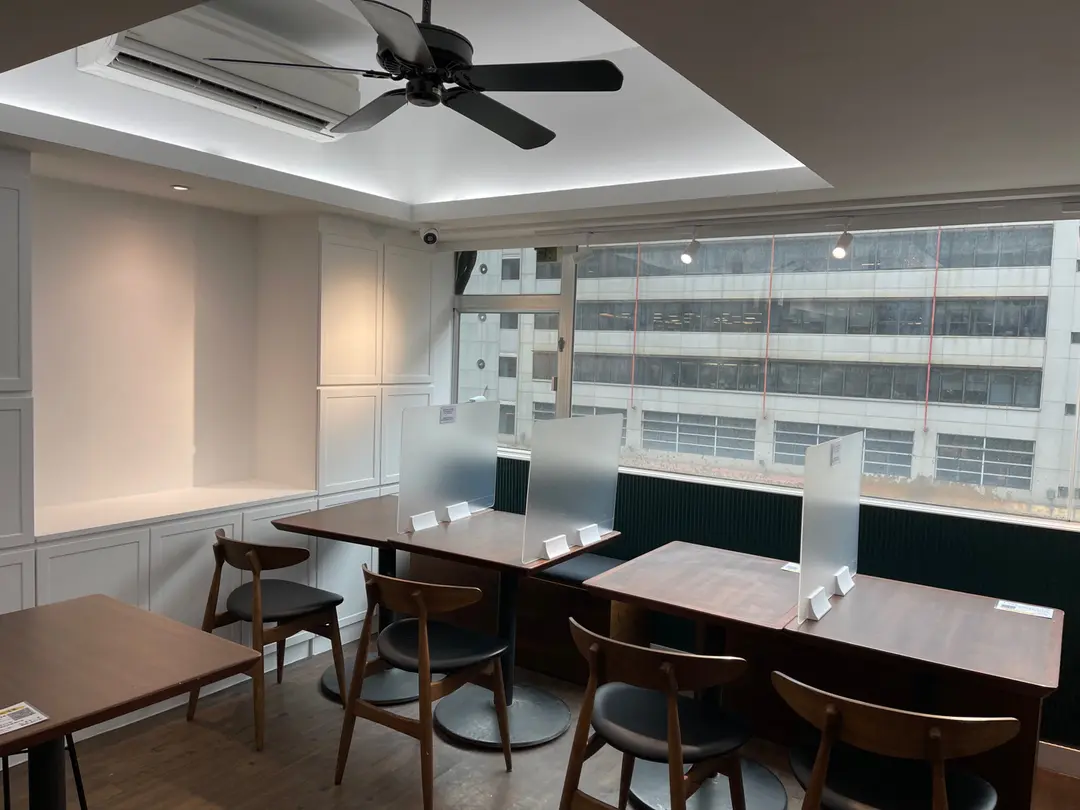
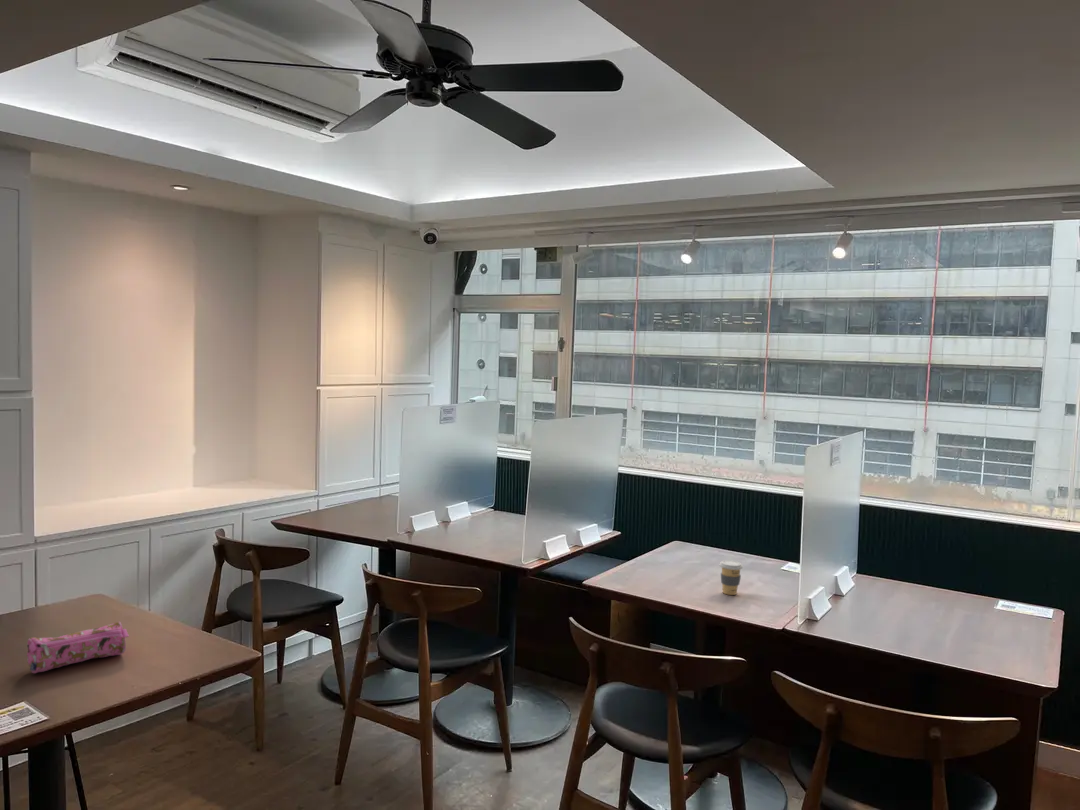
+ coffee cup (730, 577)
+ pencil case (78, 646)
